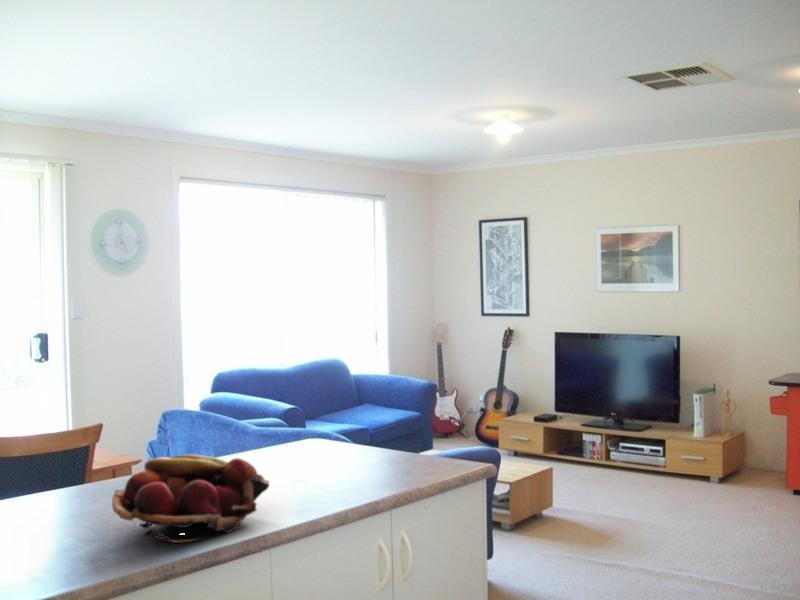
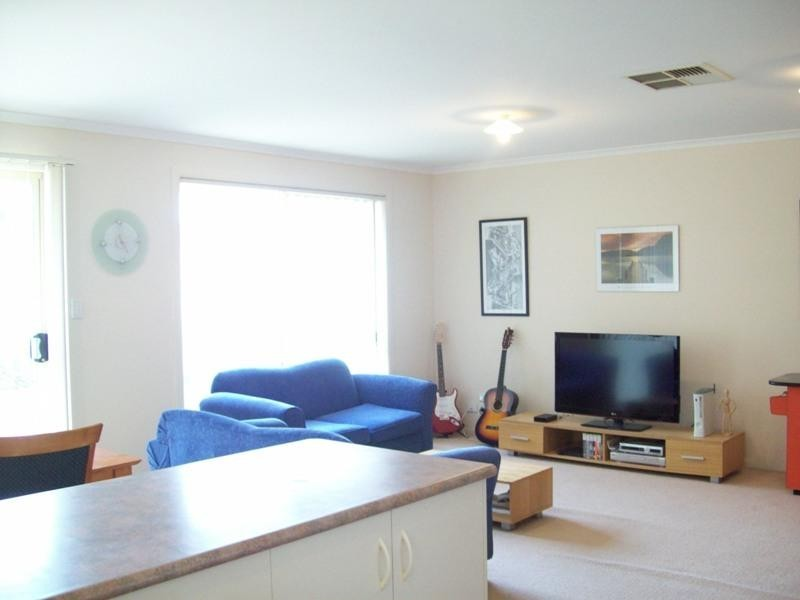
- fruit basket (189, 491)
